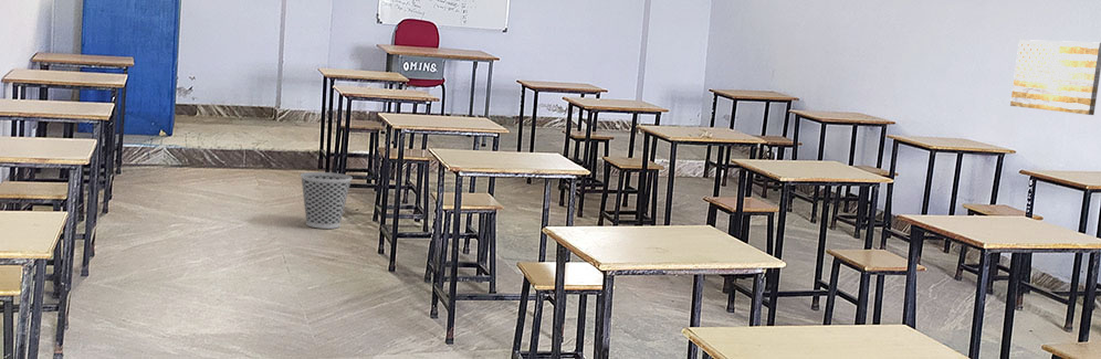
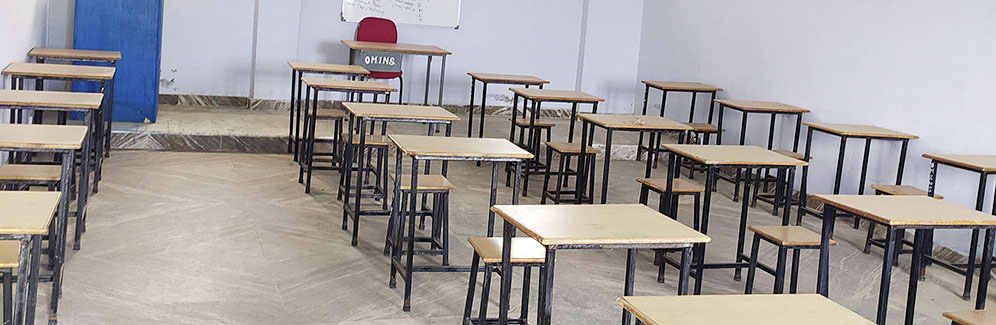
- wall art (1055, 75)
- wastebasket (324, 200)
